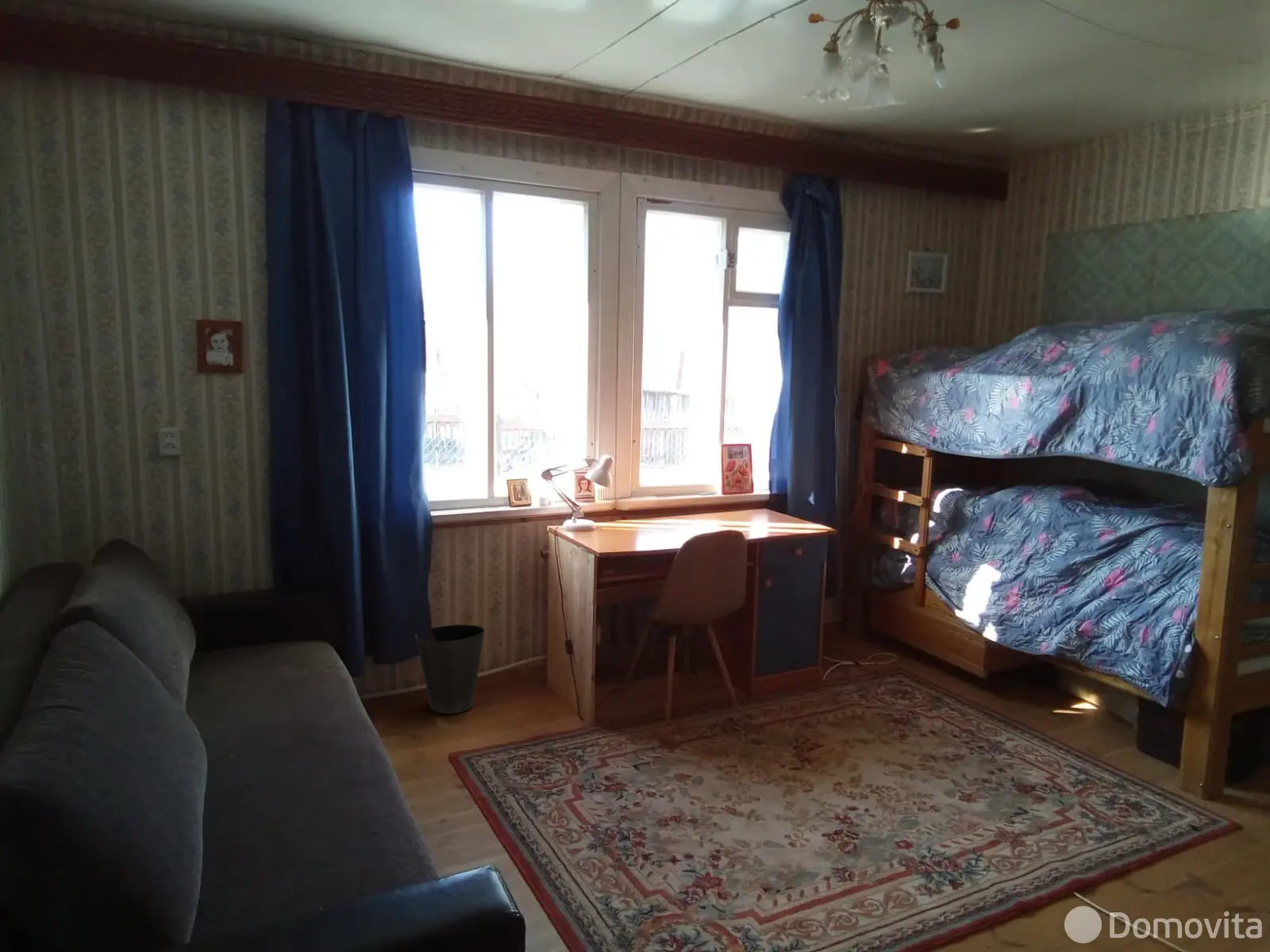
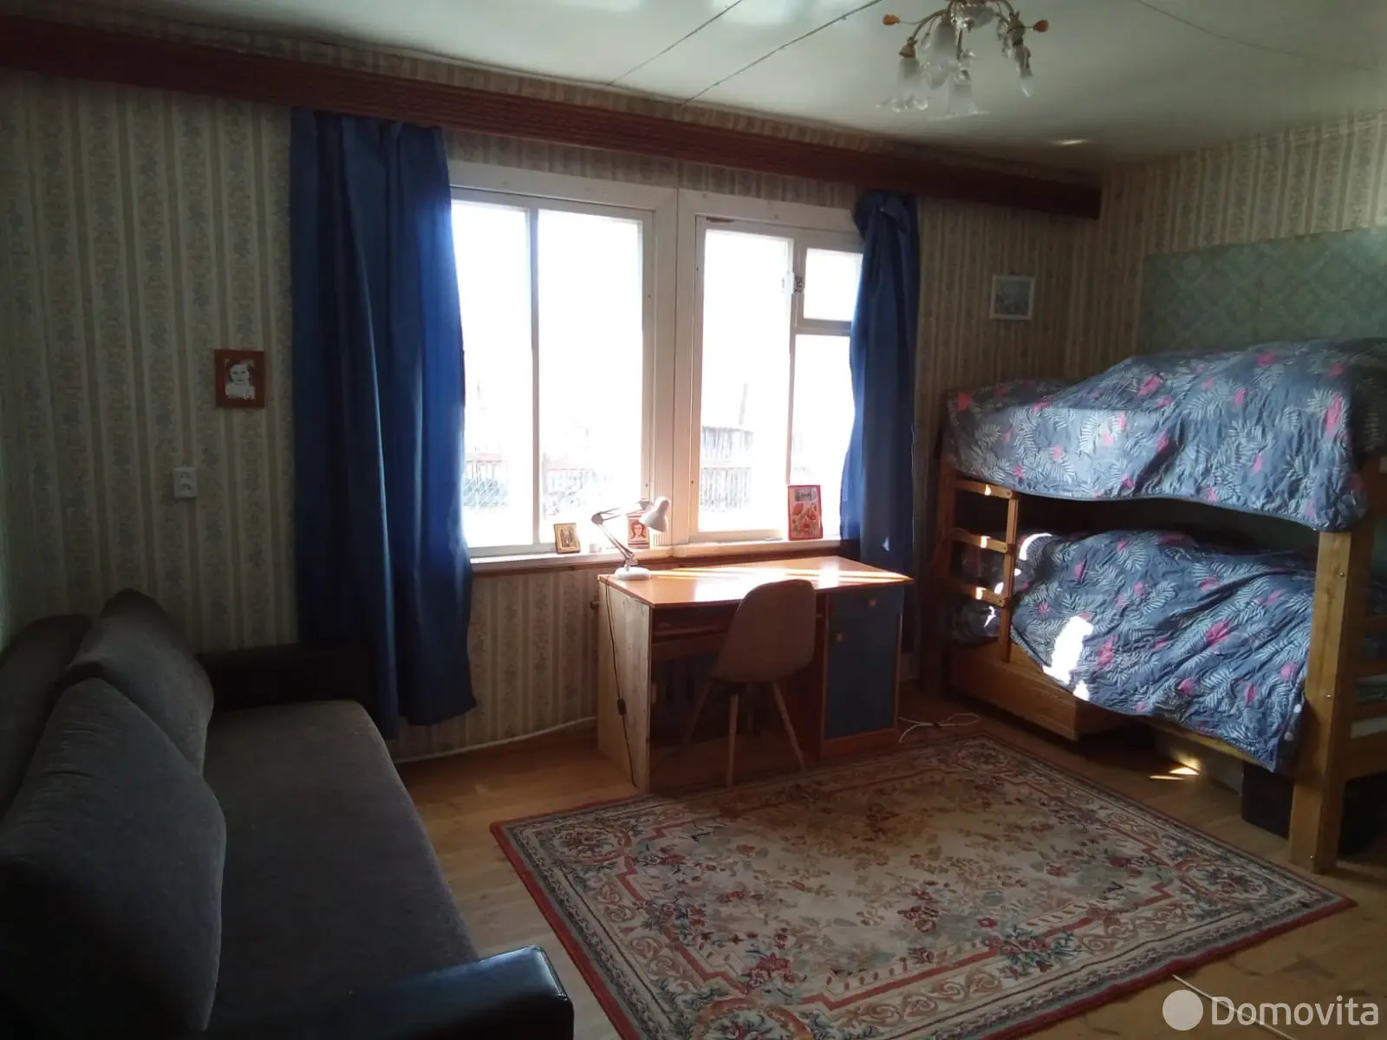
- waste basket (450, 669)
